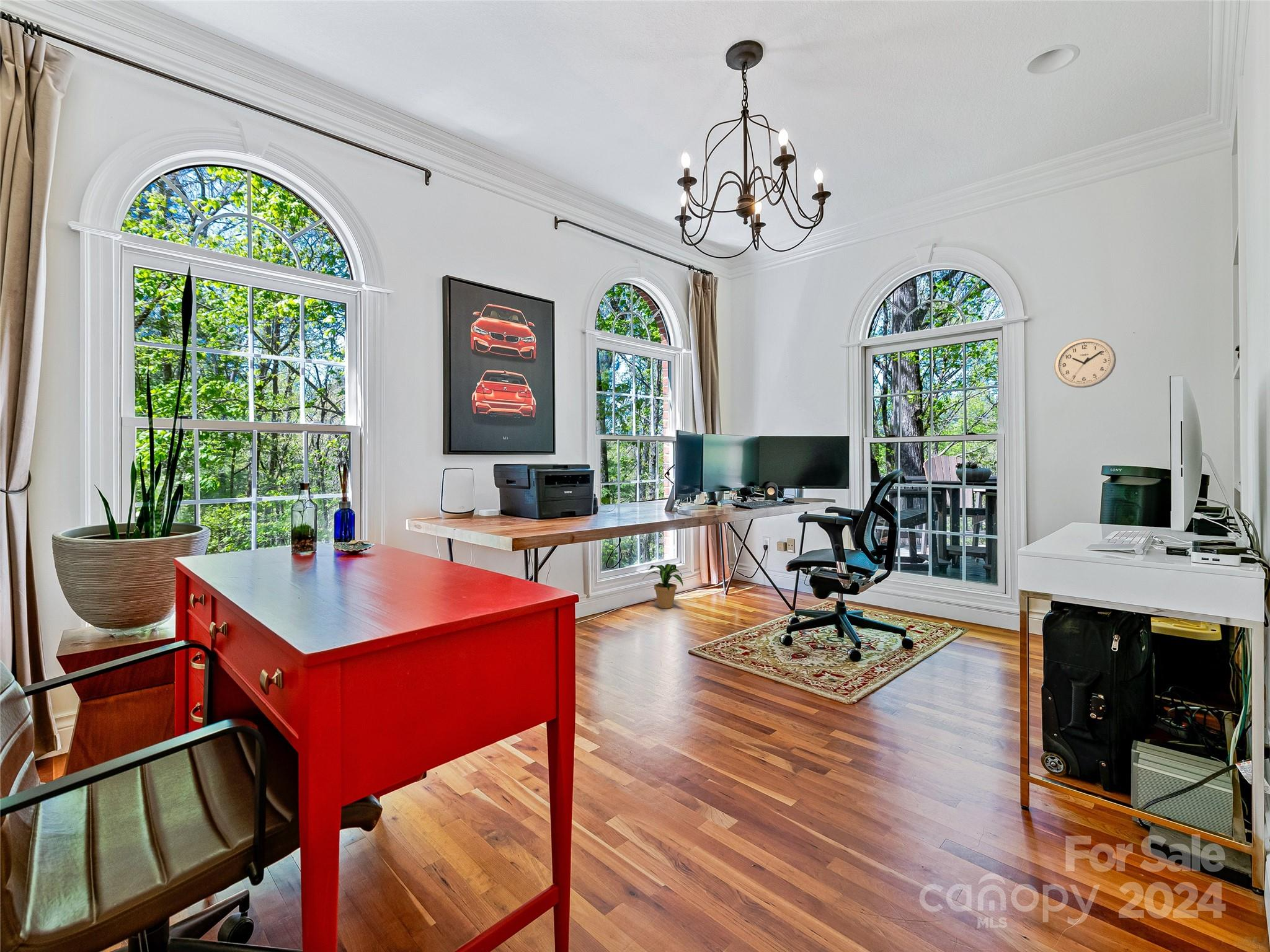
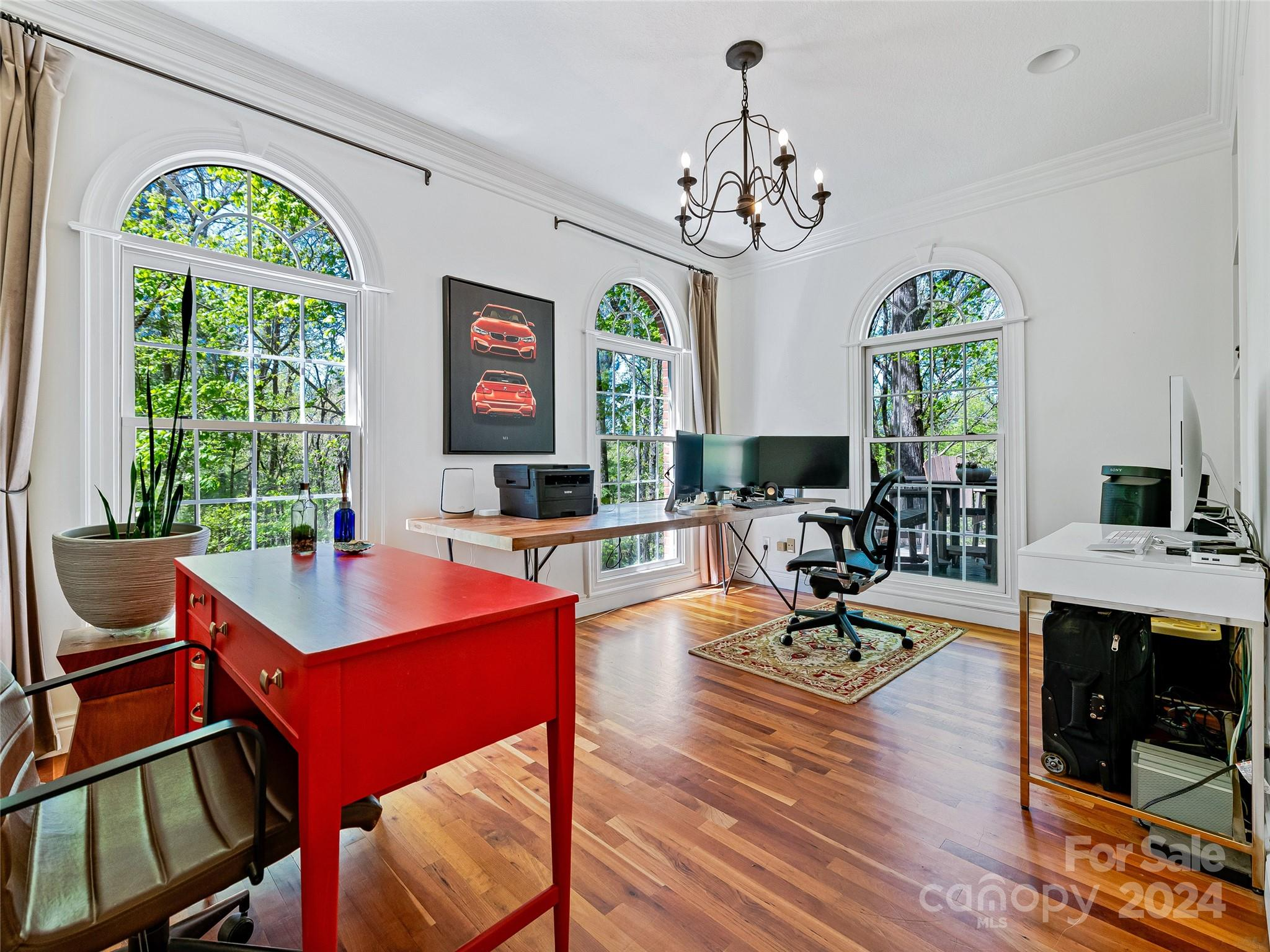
- potted plant (665, 586)
- wall clock (1084, 363)
